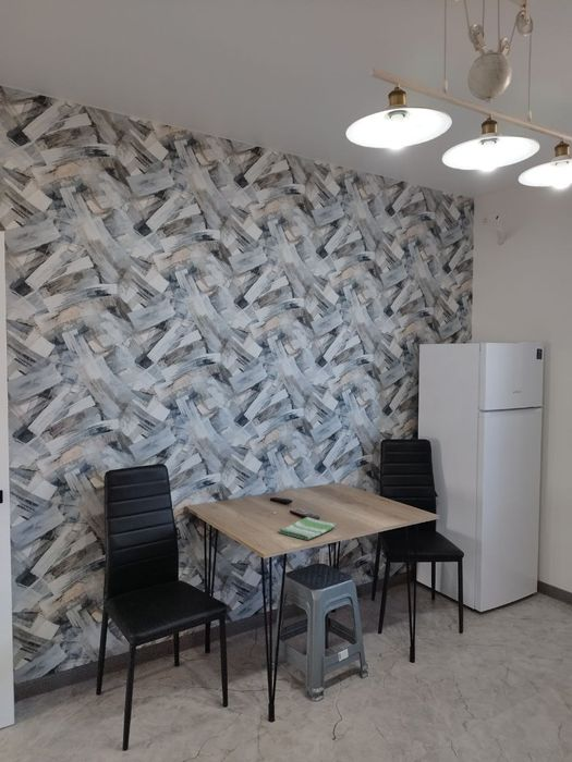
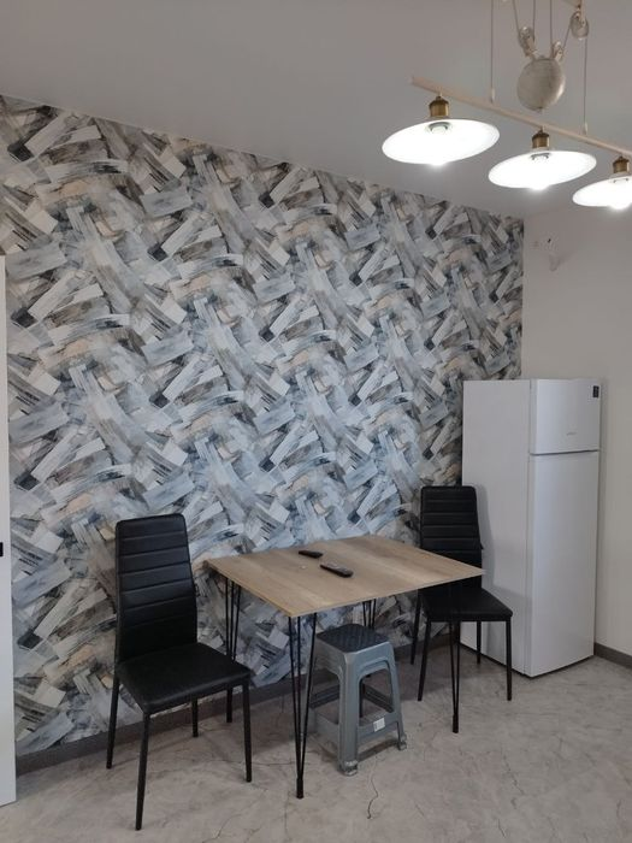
- dish towel (307, 527)
